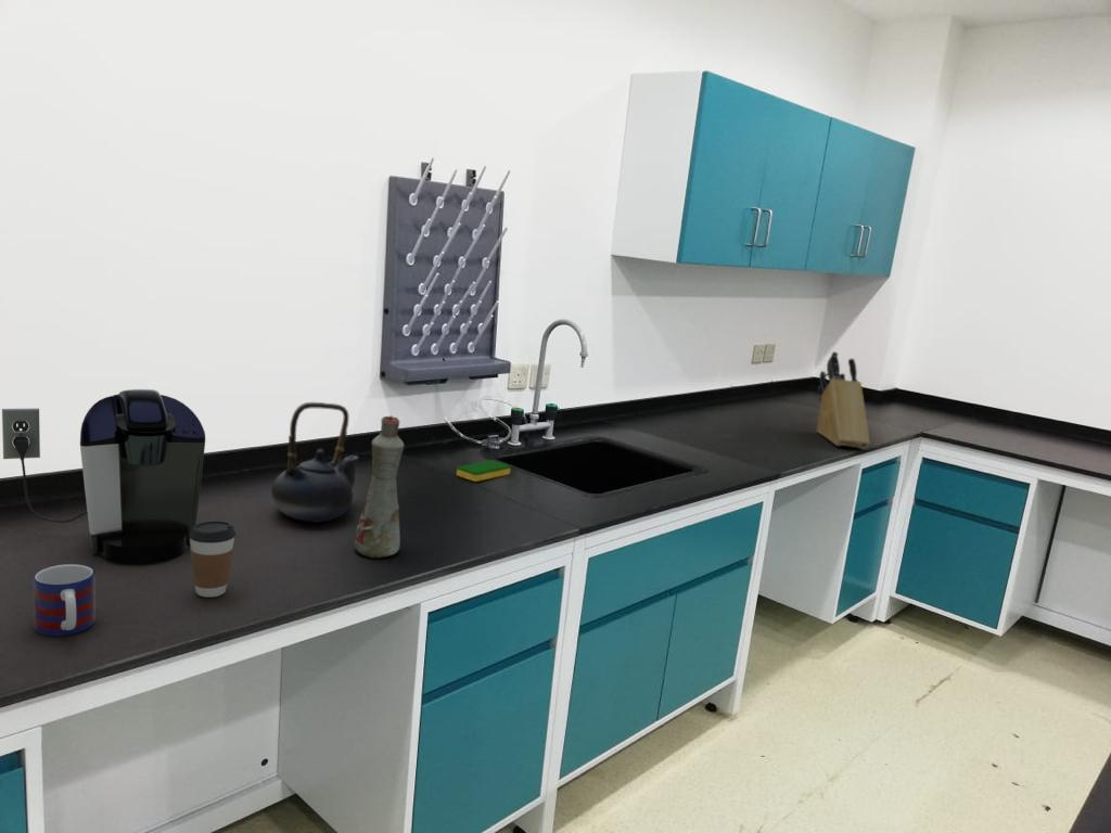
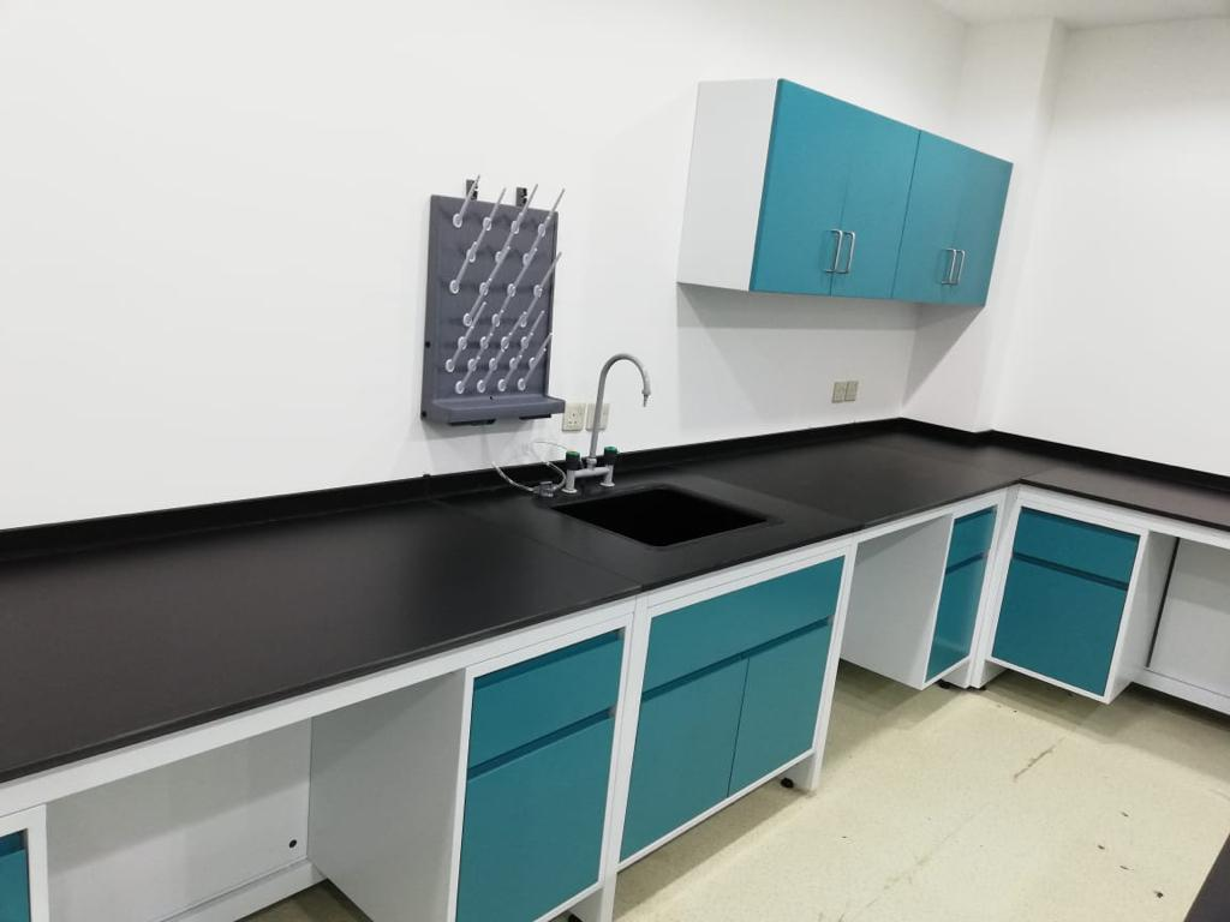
- mug (66, 604)
- bottle (381, 483)
- teapot (318, 457)
- knife block (844, 397)
- coffee cup (212, 559)
- coffee maker (107, 469)
- dish sponge (484, 470)
